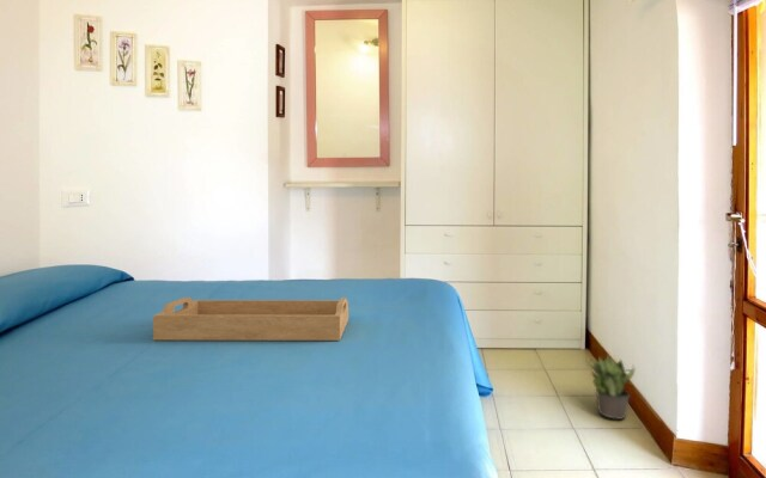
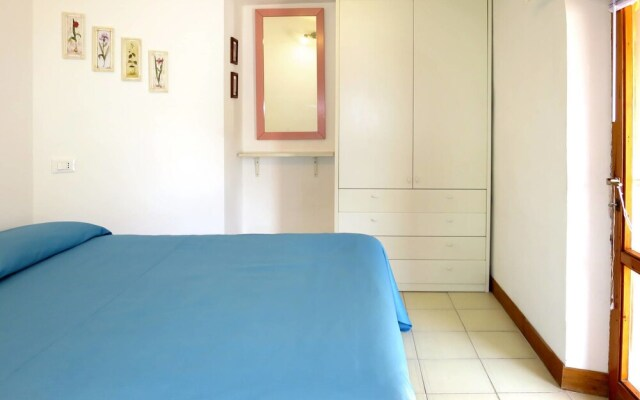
- potted plant (613, 381)
- serving tray (260, 314)
